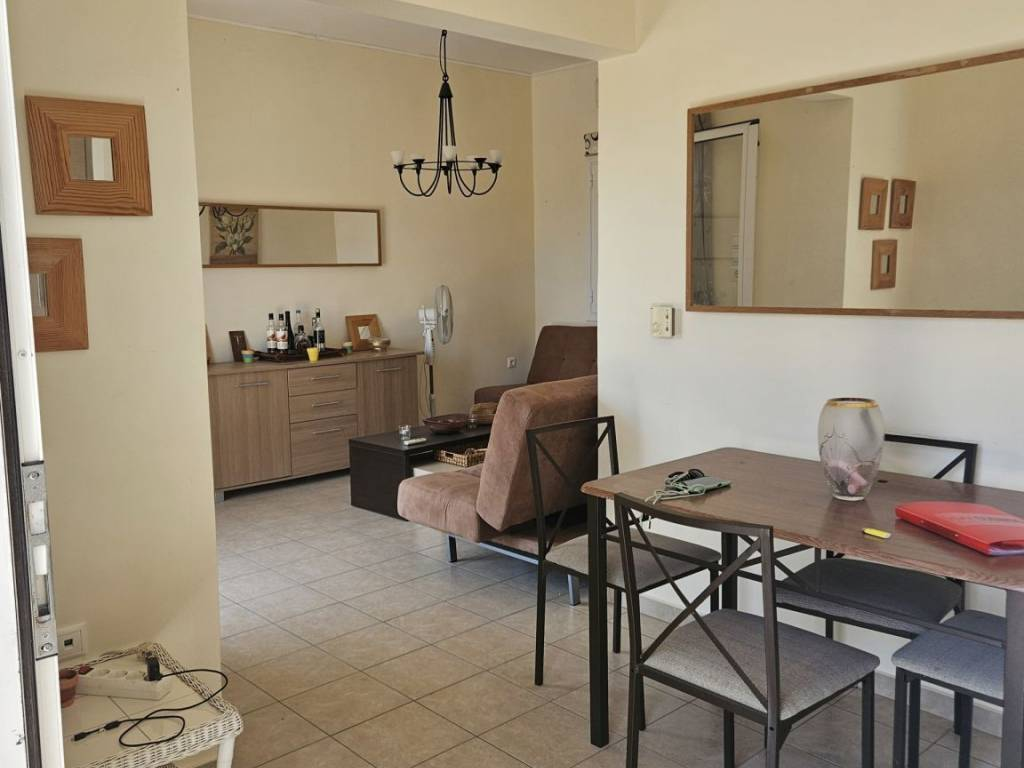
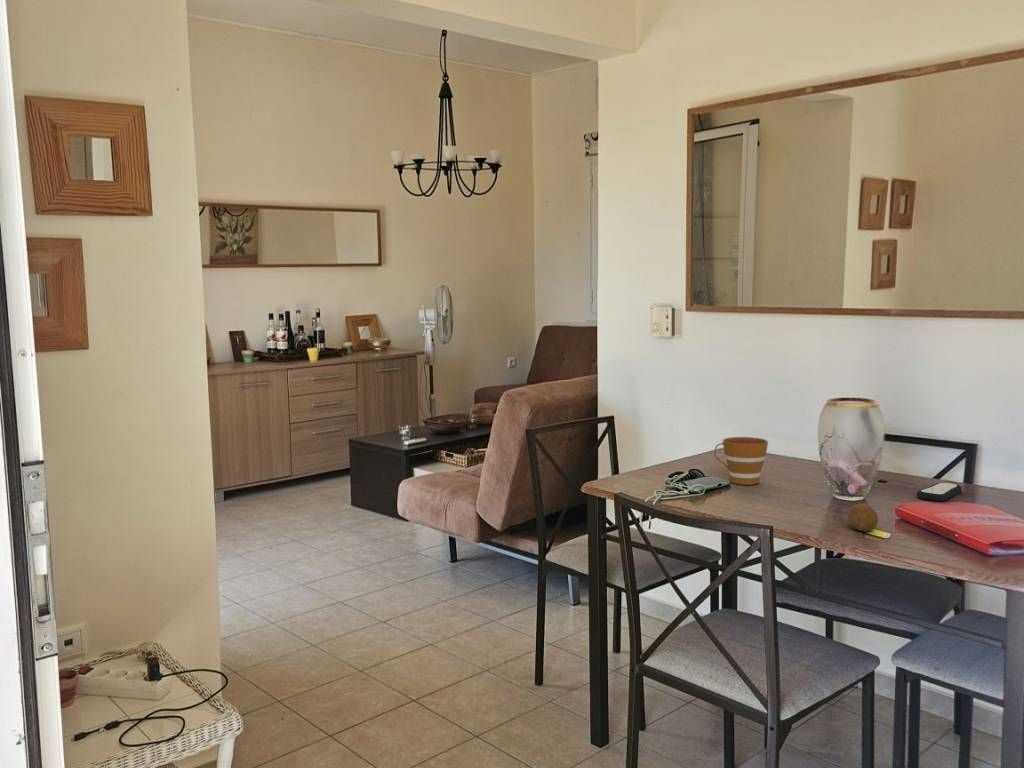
+ fruit (862, 517)
+ cup (740, 460)
+ remote control (940, 491)
